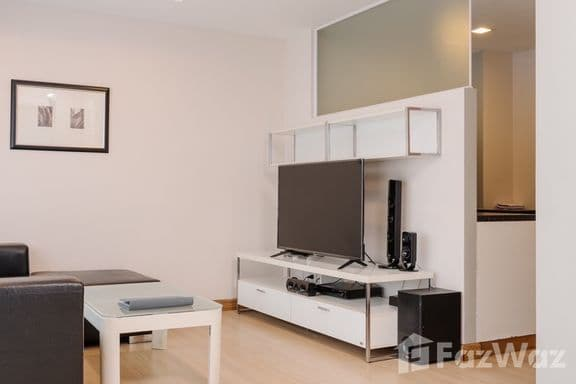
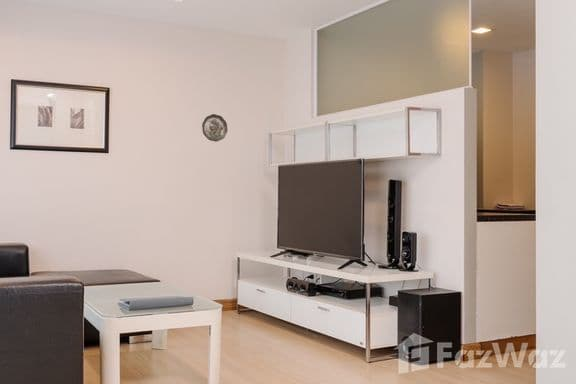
+ decorative plate (214, 128)
